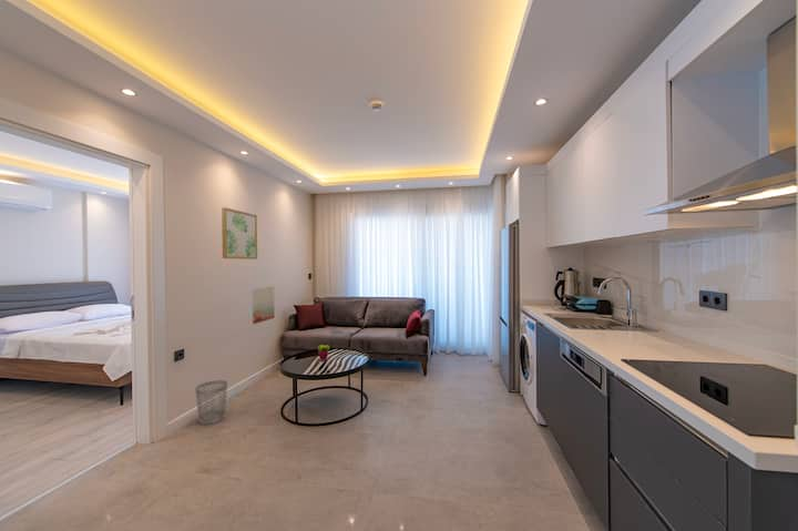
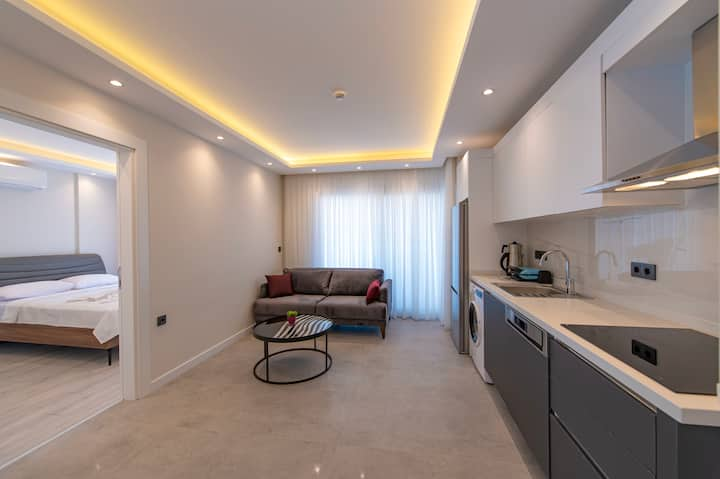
- wastebasket (212, 401)
- wall art (264, 304)
- wall art (241, 235)
